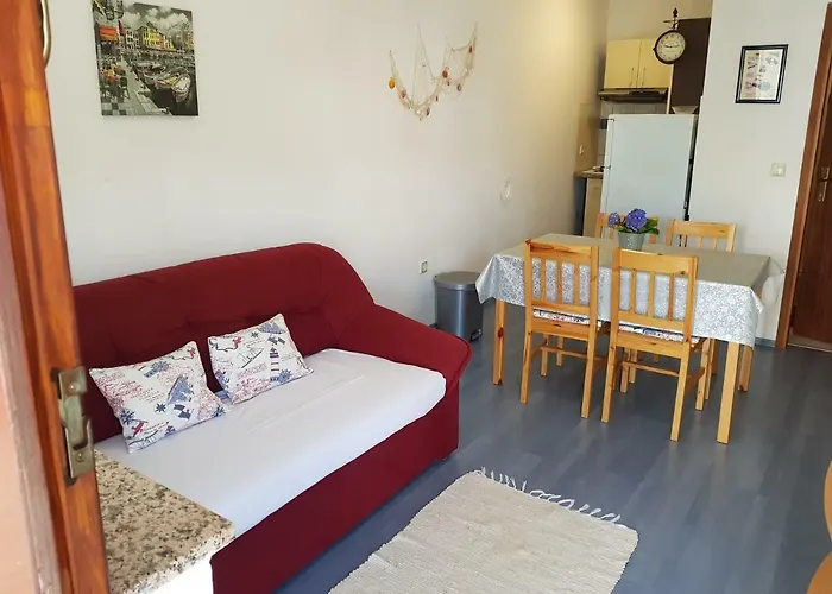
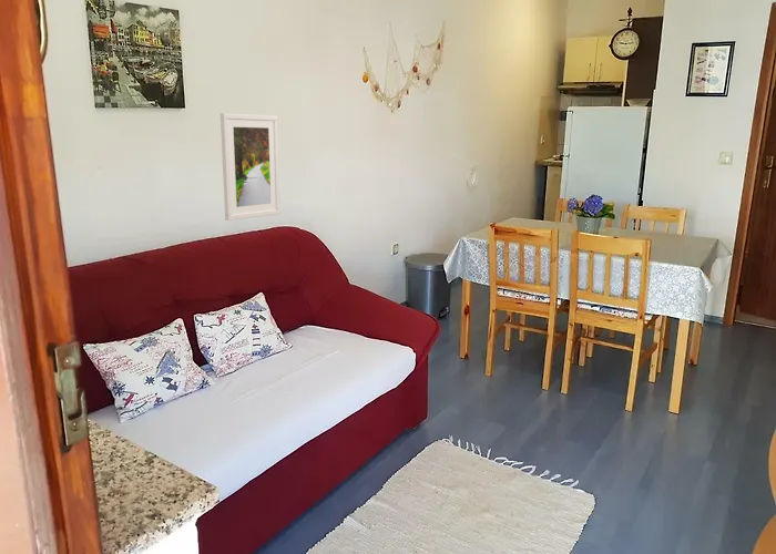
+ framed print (252, 166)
